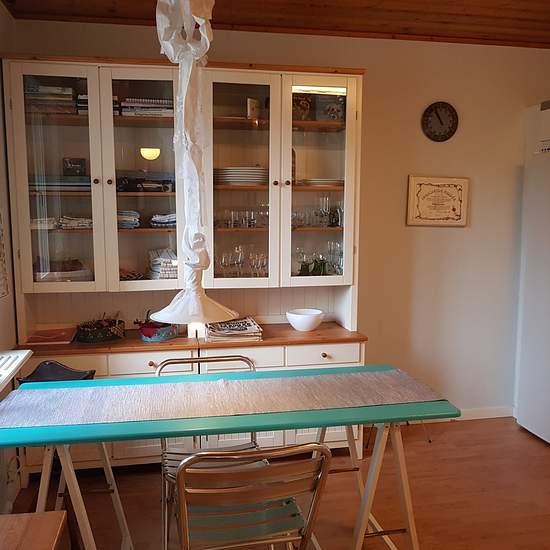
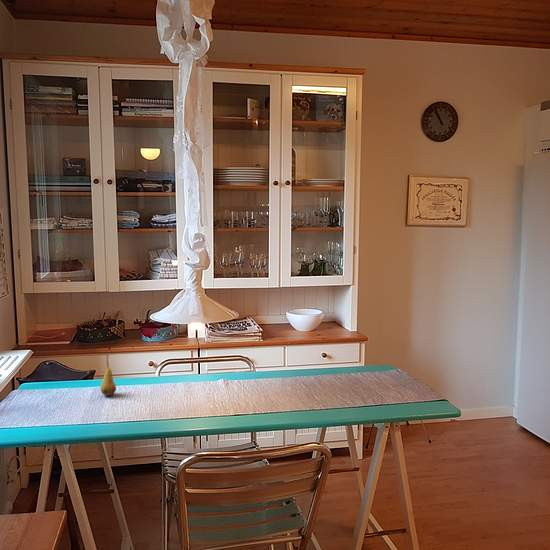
+ fruit (108, 378)
